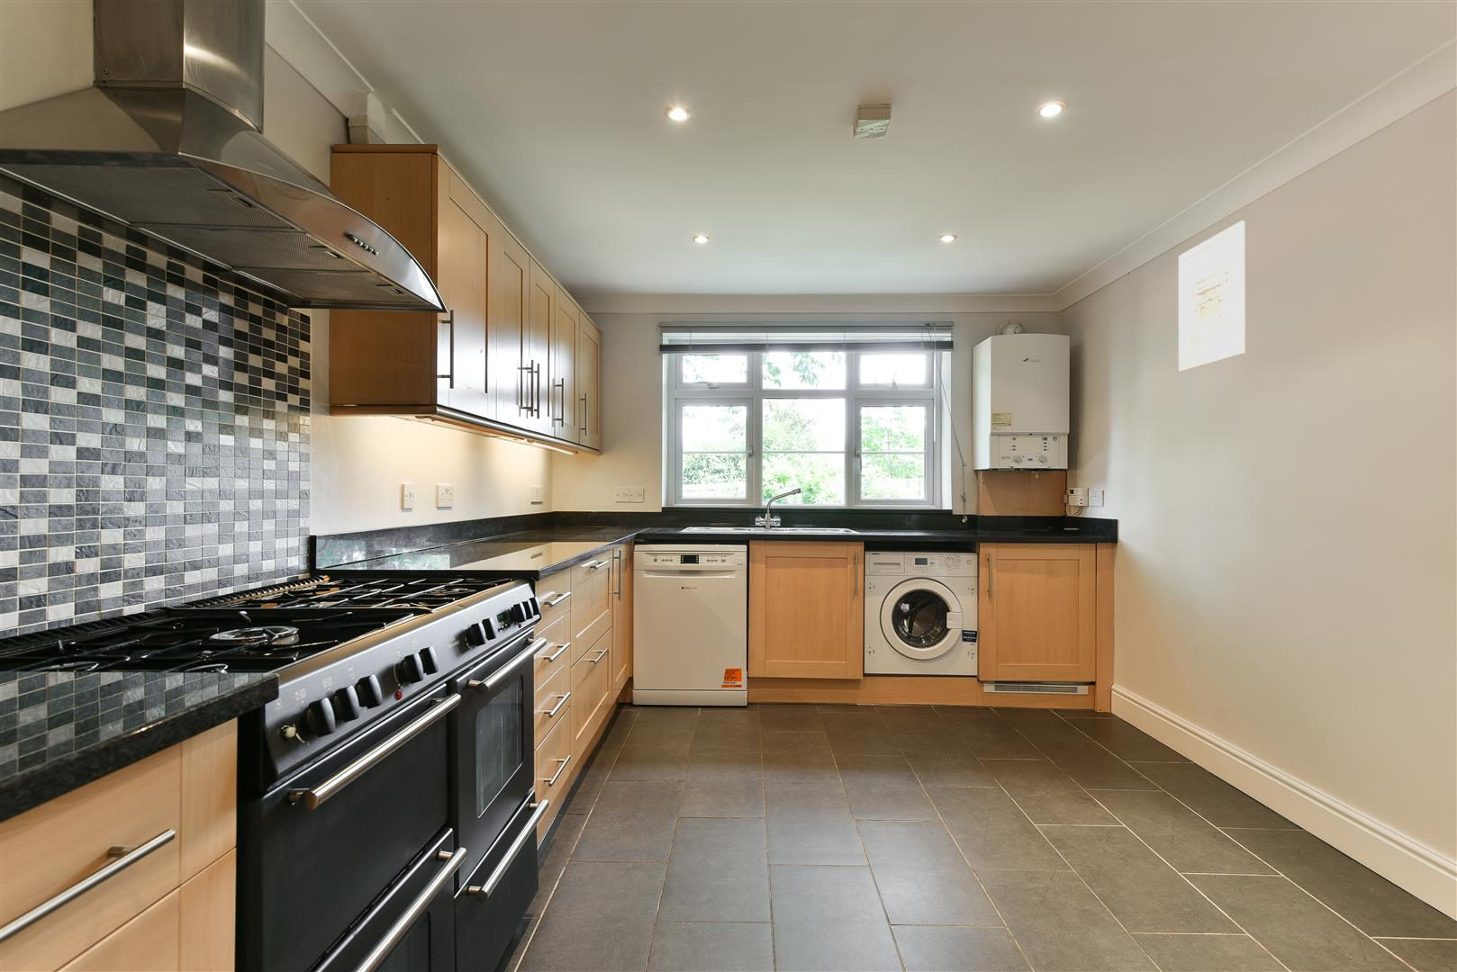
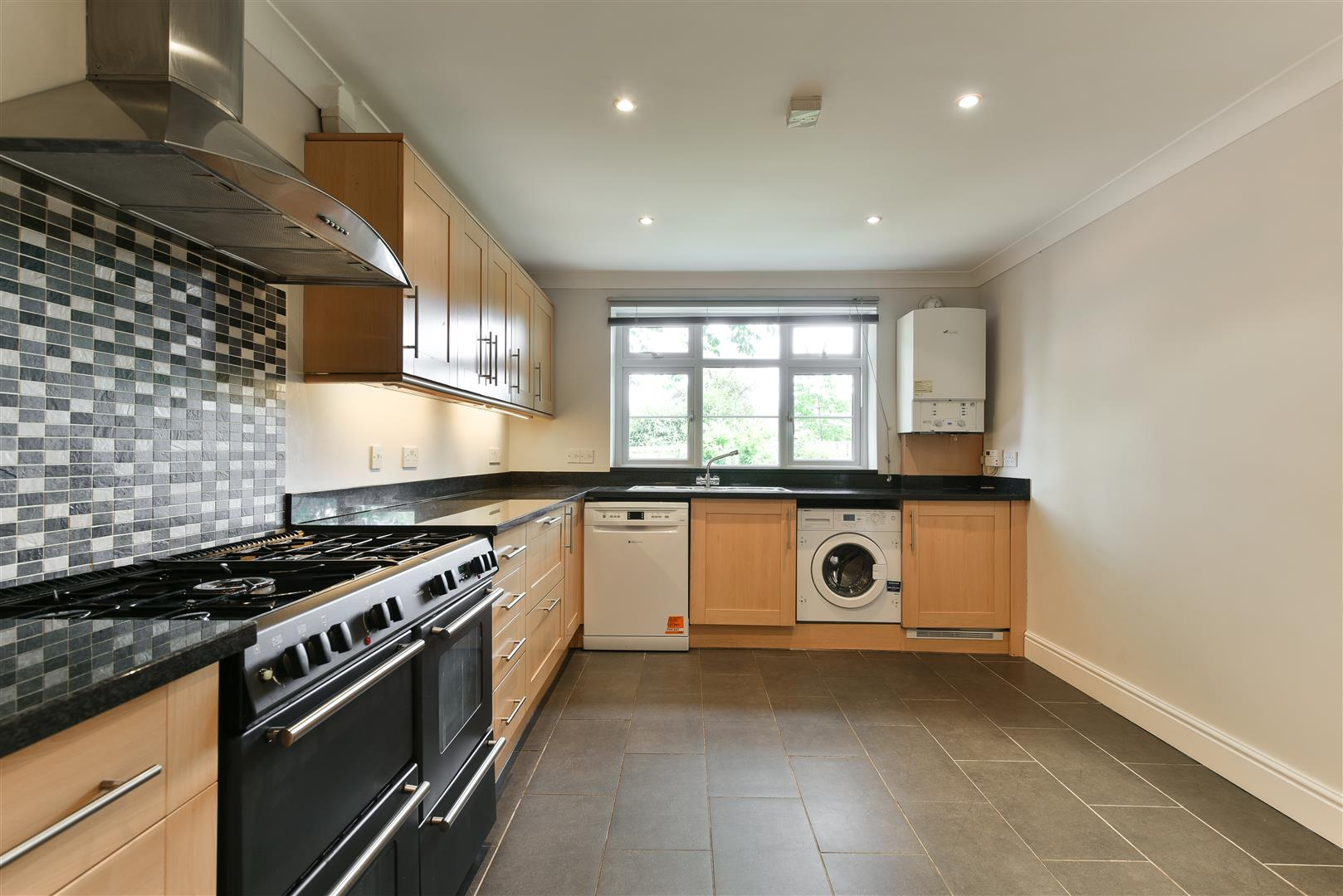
- wall art (1210, 300)
